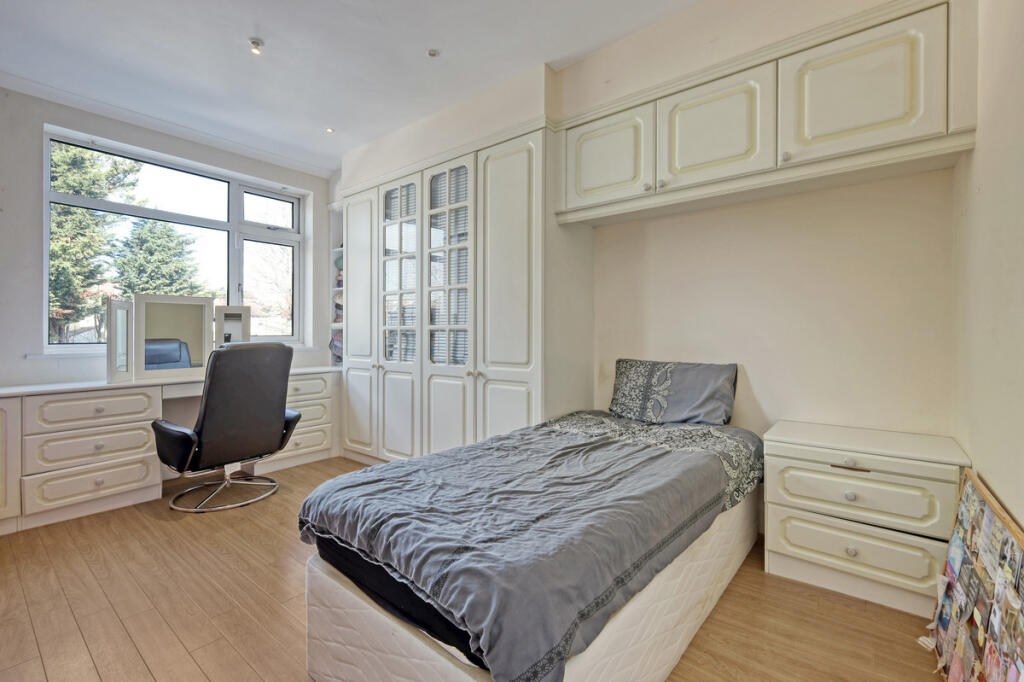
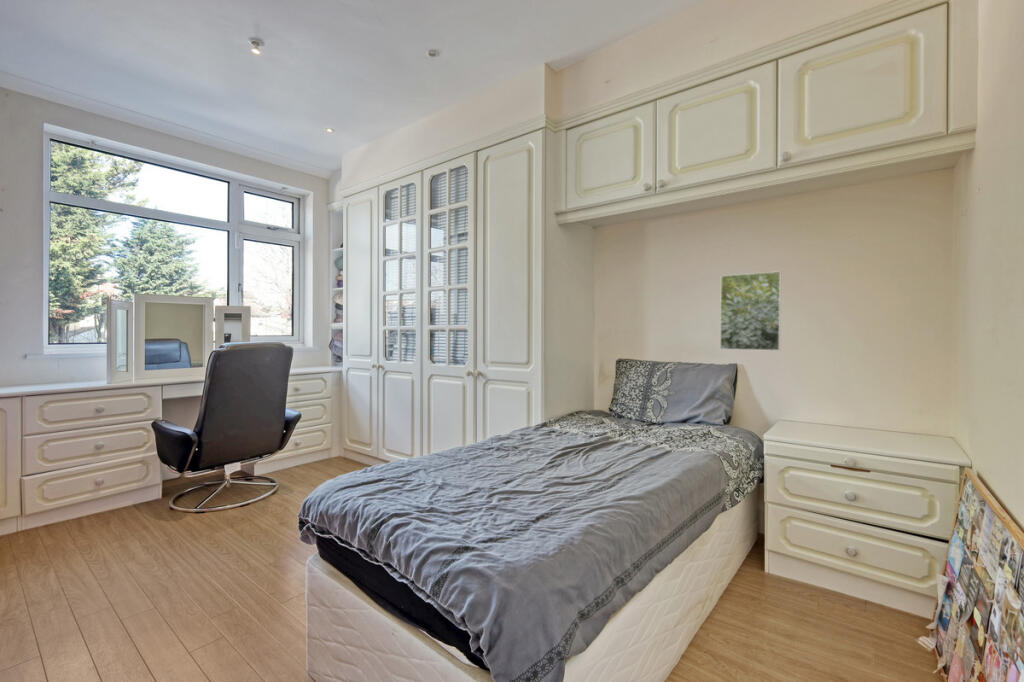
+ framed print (749, 311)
